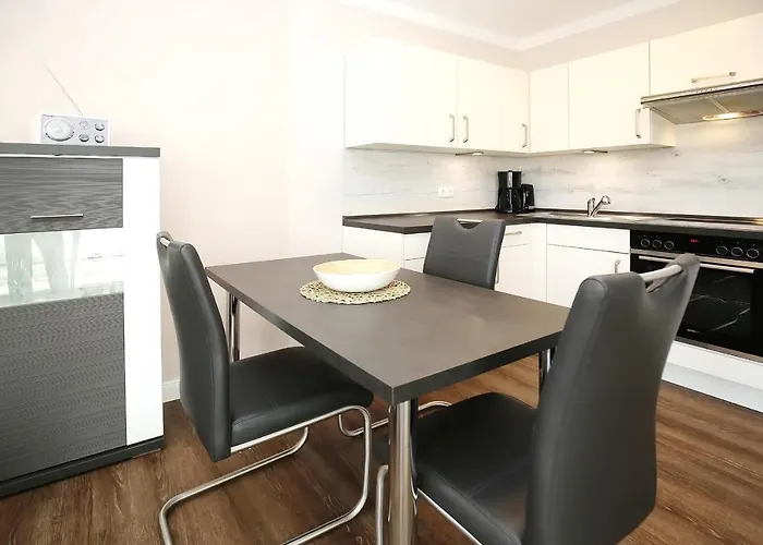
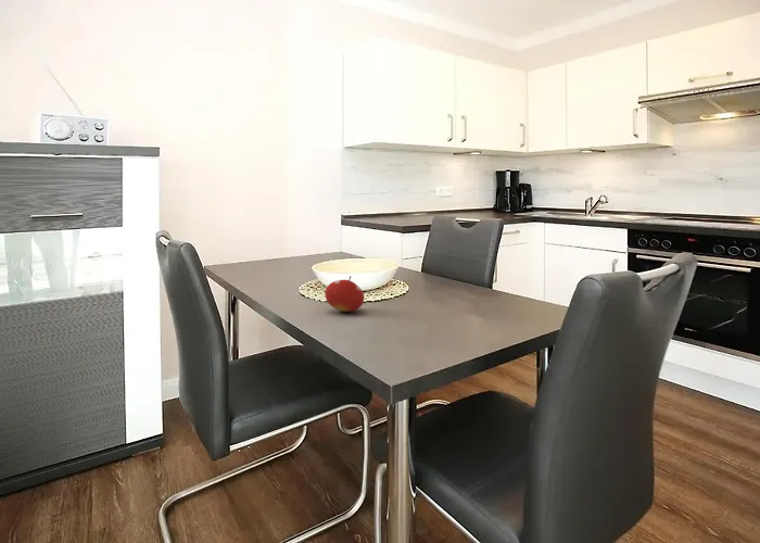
+ fruit (344, 293)
